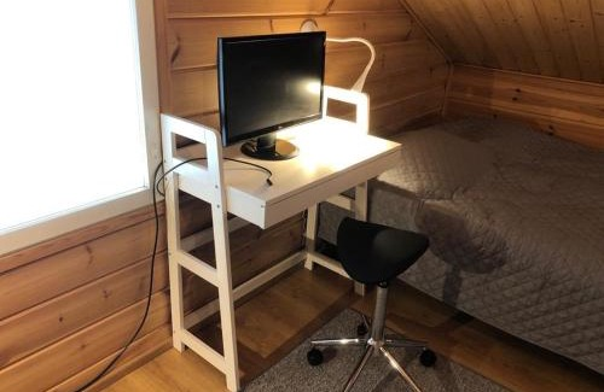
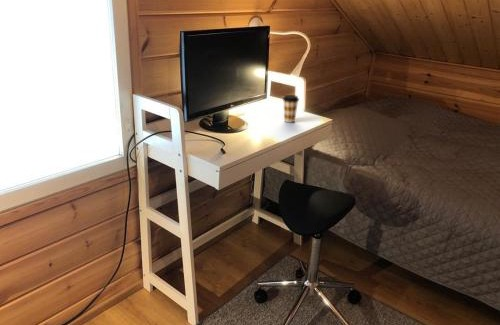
+ coffee cup (290, 108)
